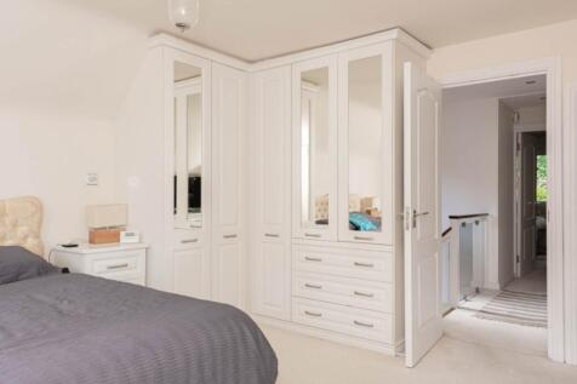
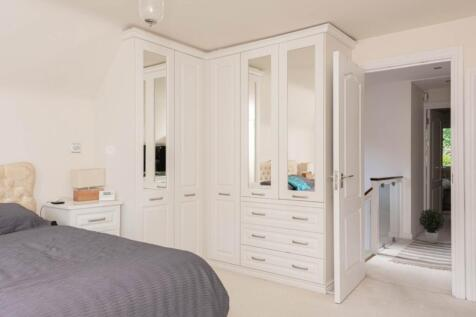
+ potted plant (432, 225)
